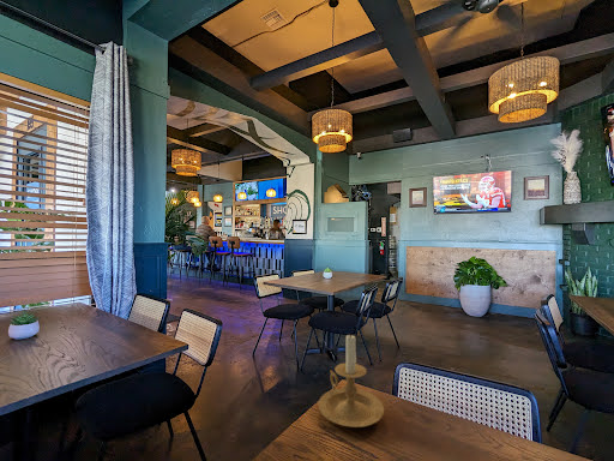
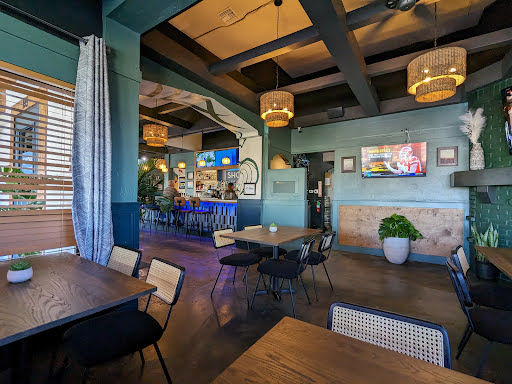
- candle holder (350, 372)
